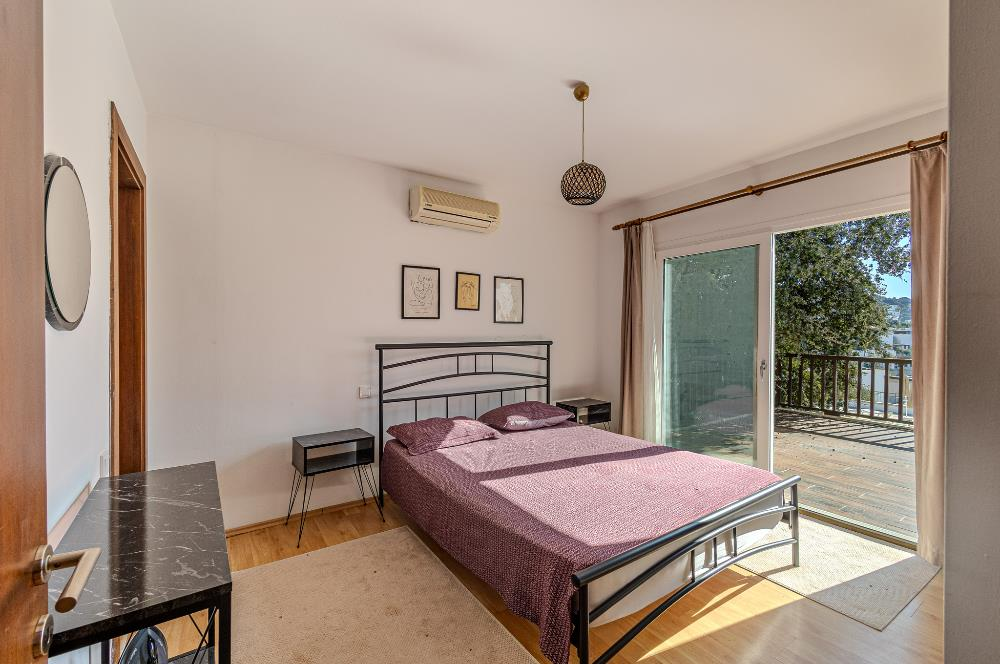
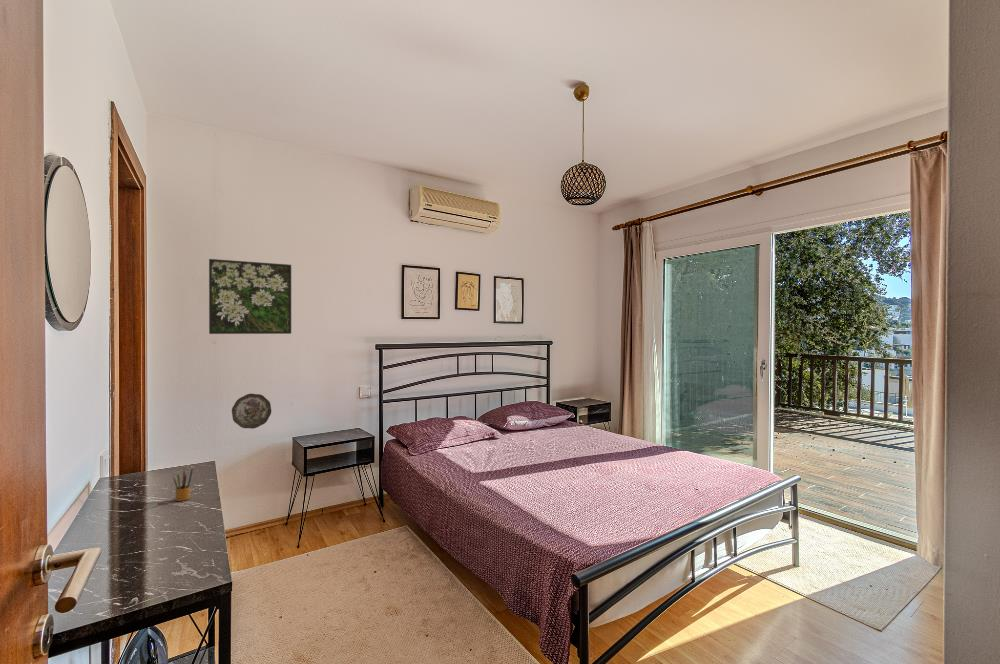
+ pencil box (183, 484)
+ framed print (251, 297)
+ decorative plate (251, 410)
